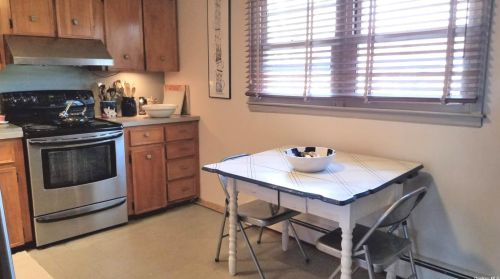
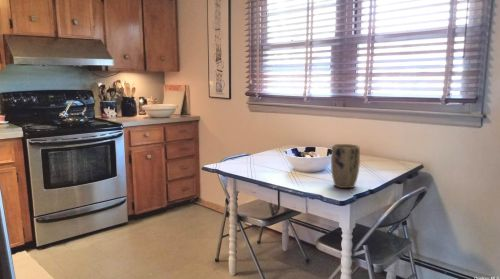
+ plant pot (345, 166)
